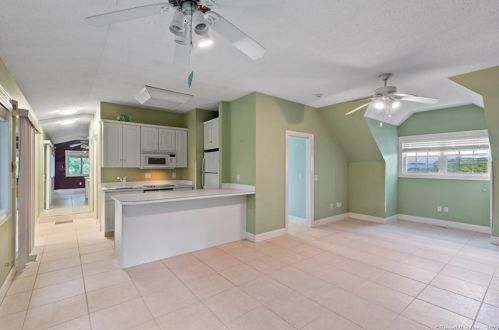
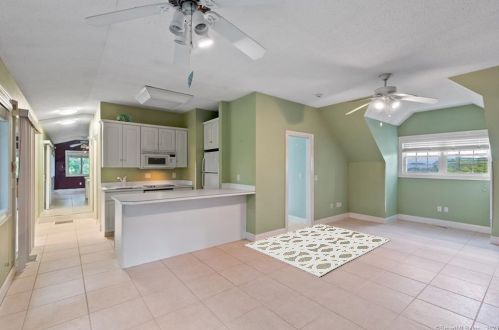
+ rug (319, 242)
